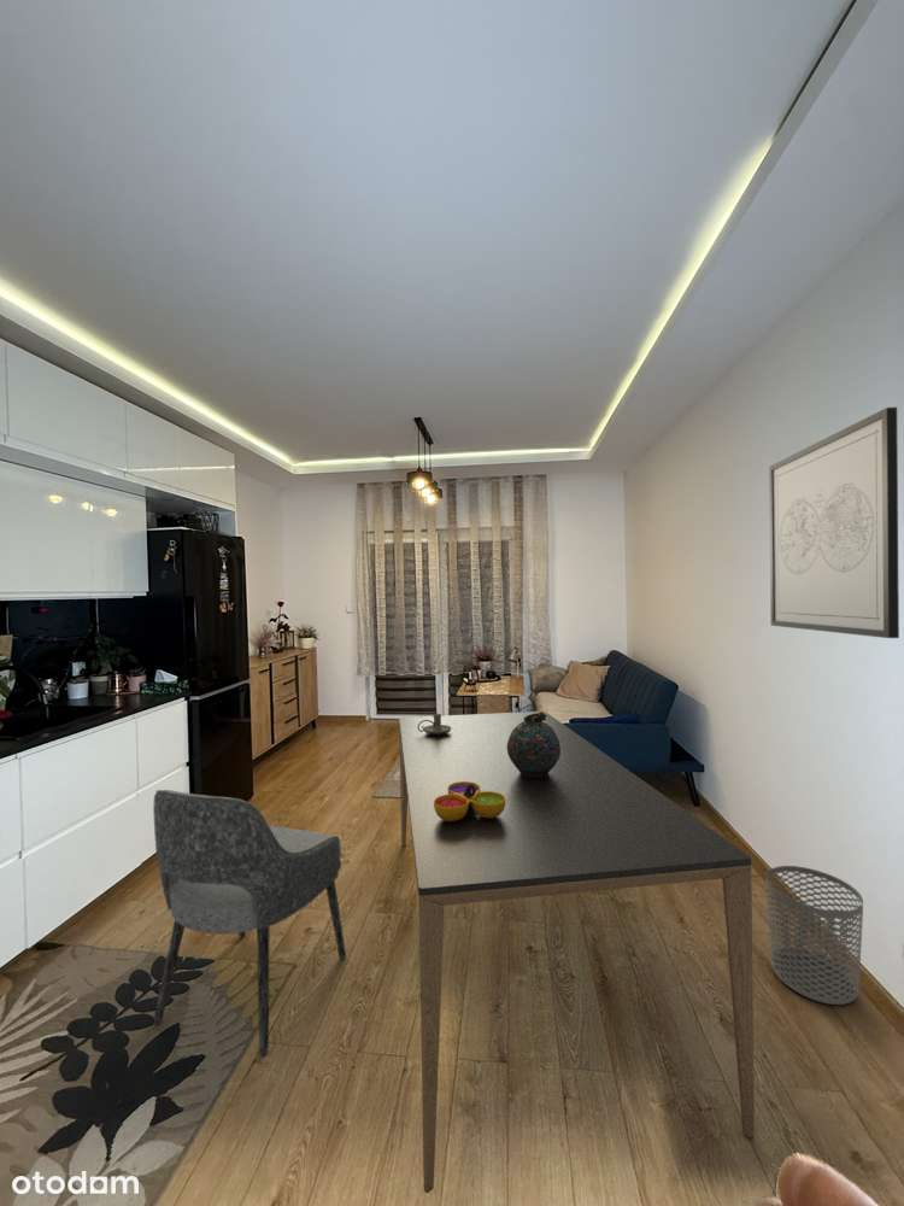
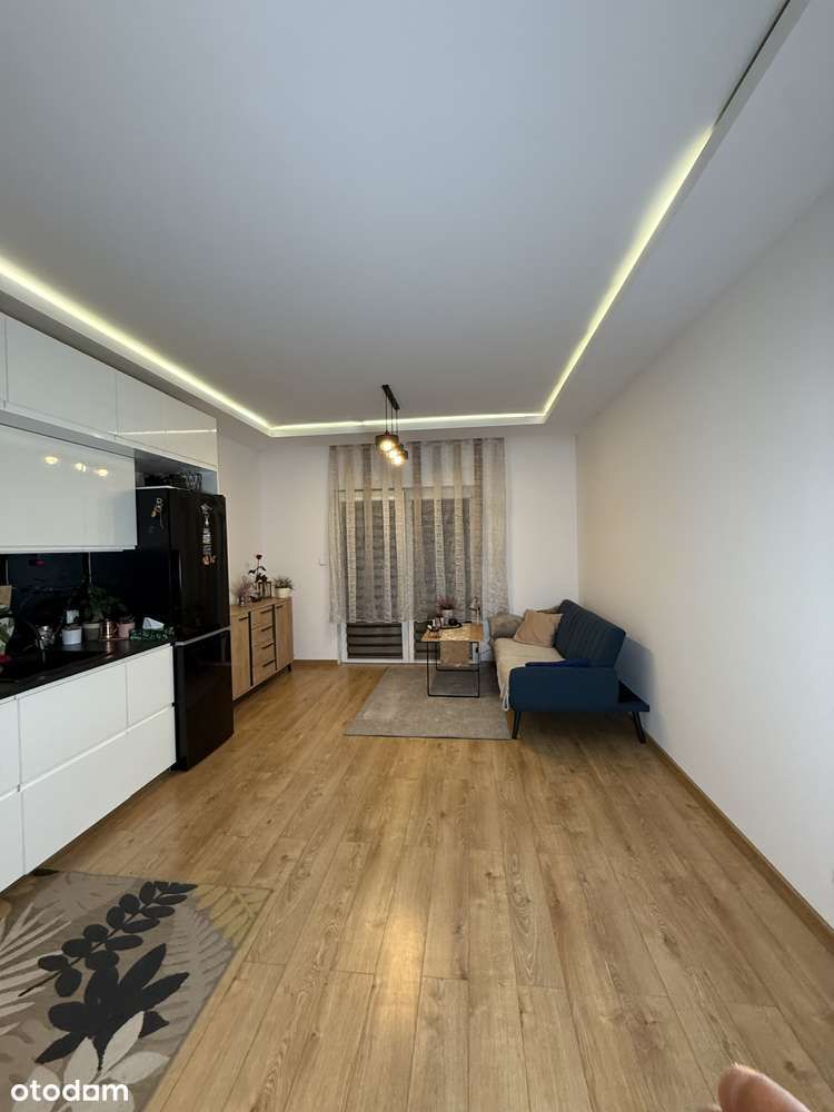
- wall art (822, 535)
- decorative bowl (463, 798)
- waste bin (812, 931)
- dining table (510, 848)
- snuff bottle (533, 742)
- candle holder (434, 724)
- dining chair (245, 882)
